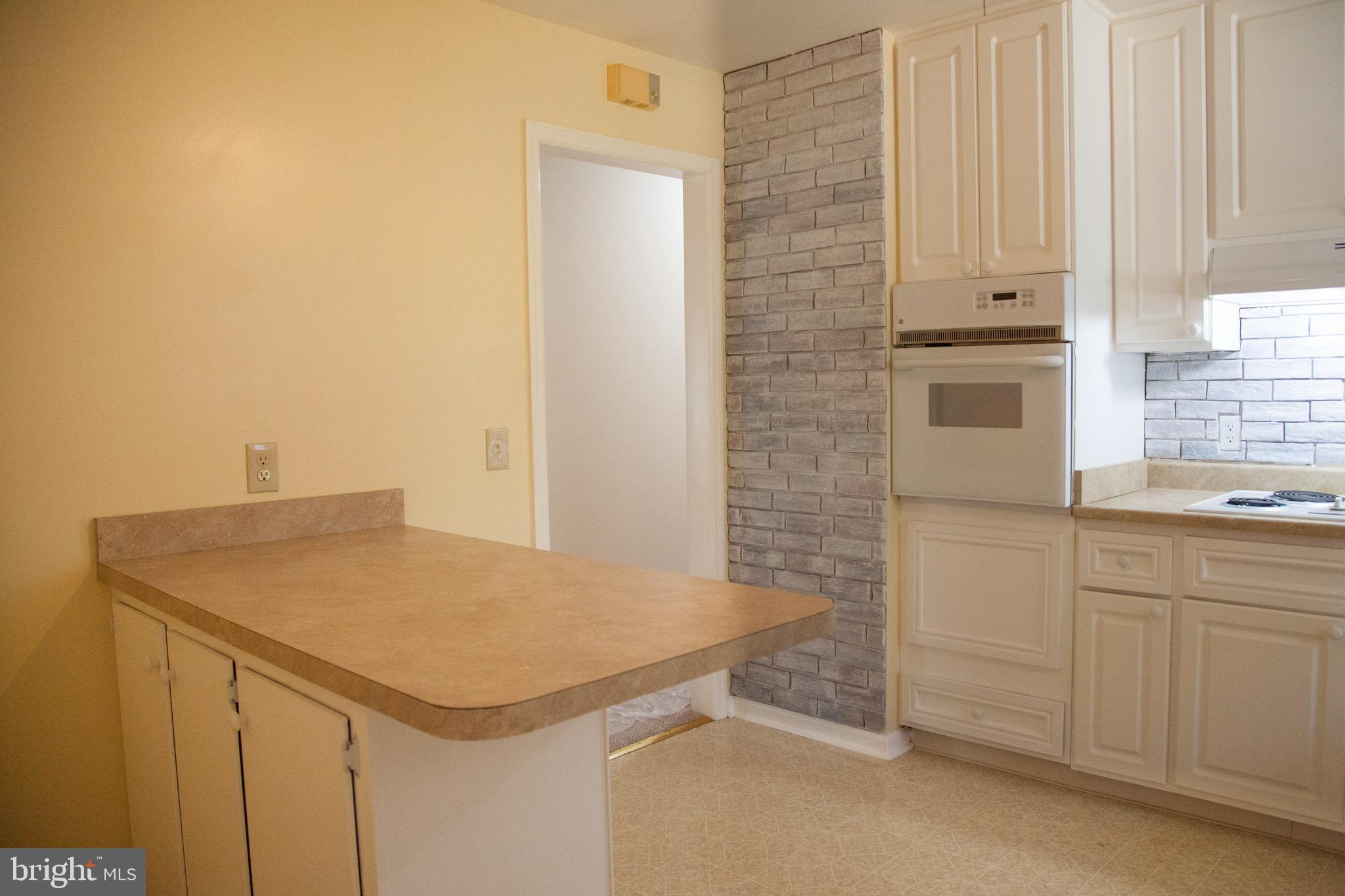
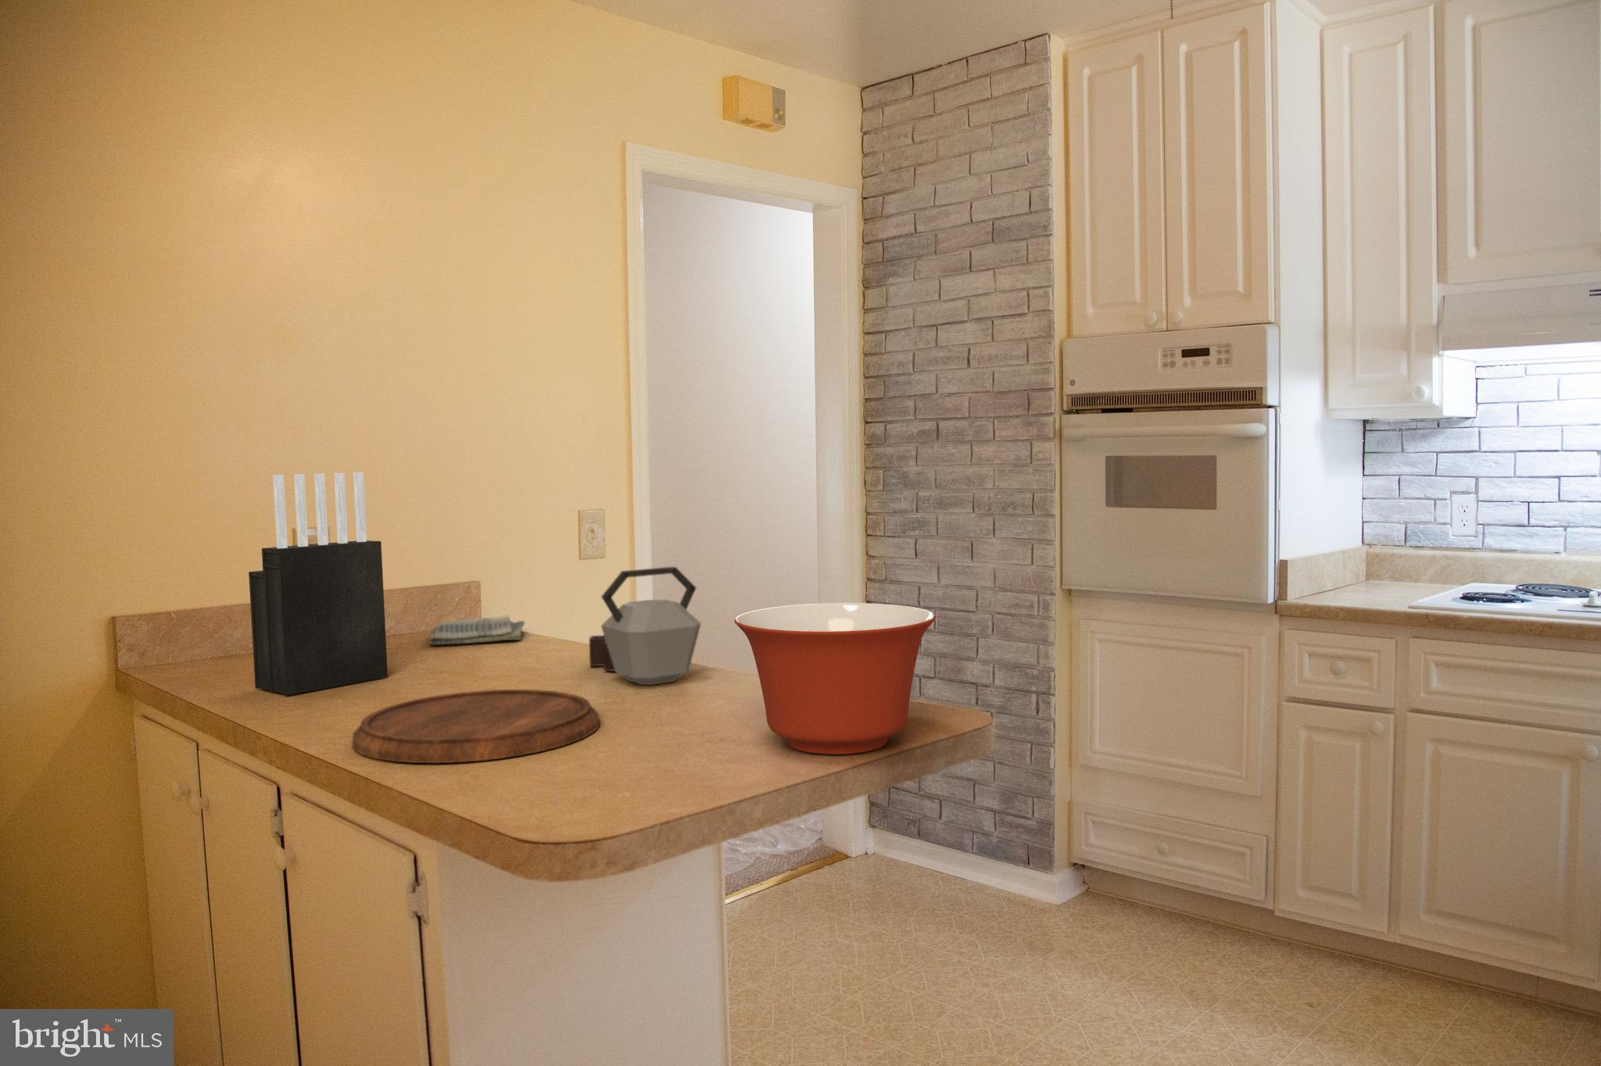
+ dish towel (477, 629)
+ mixing bowl (836, 678)
+ cutting board (479, 721)
+ kettle (630, 620)
+ knife block (313, 578)
